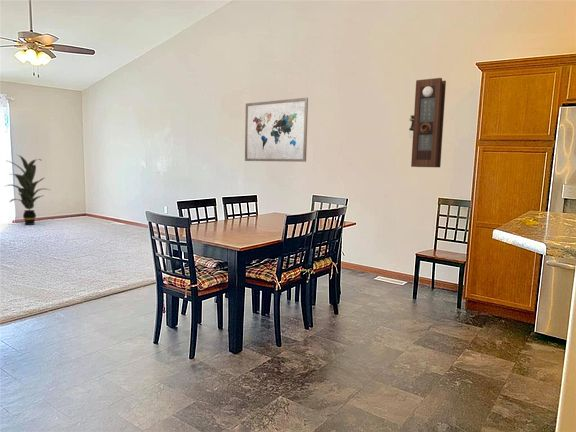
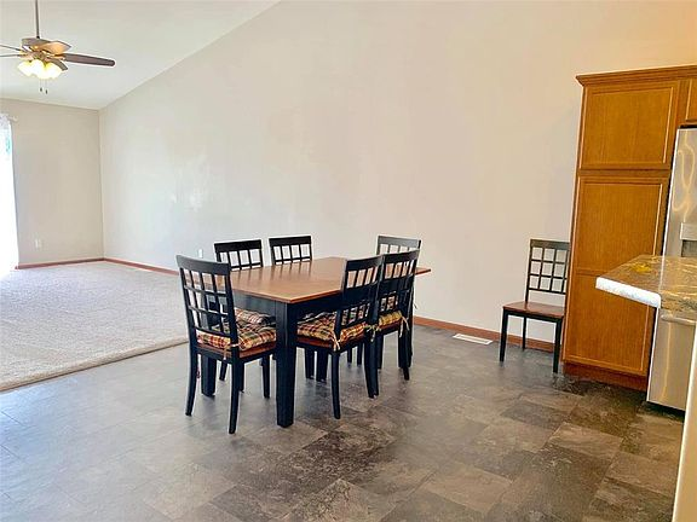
- indoor plant (25, 189)
- pendulum clock (424, 124)
- wall art (274, 131)
